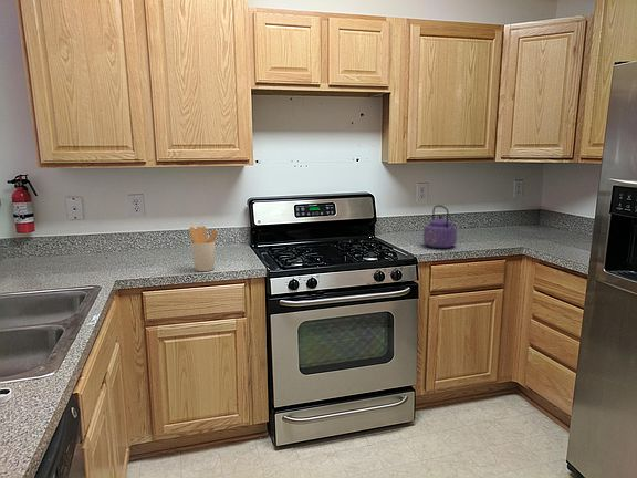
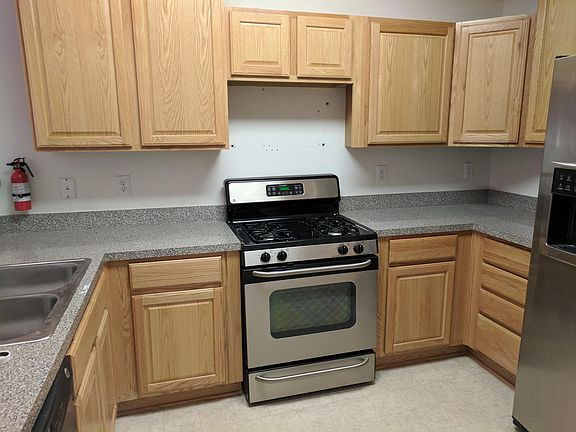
- kettle (442, 226)
- utensil holder (201, 247)
